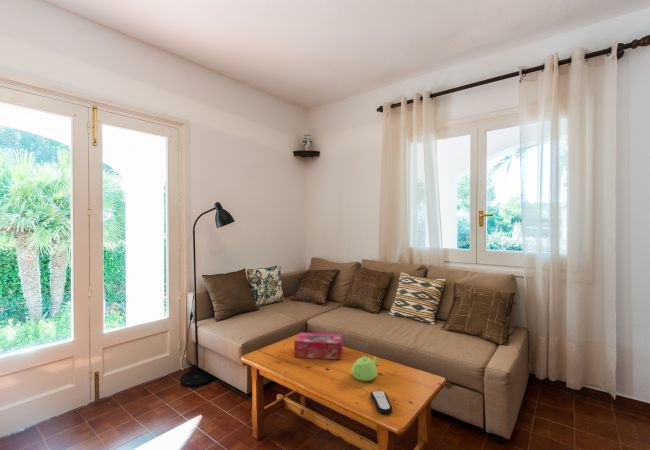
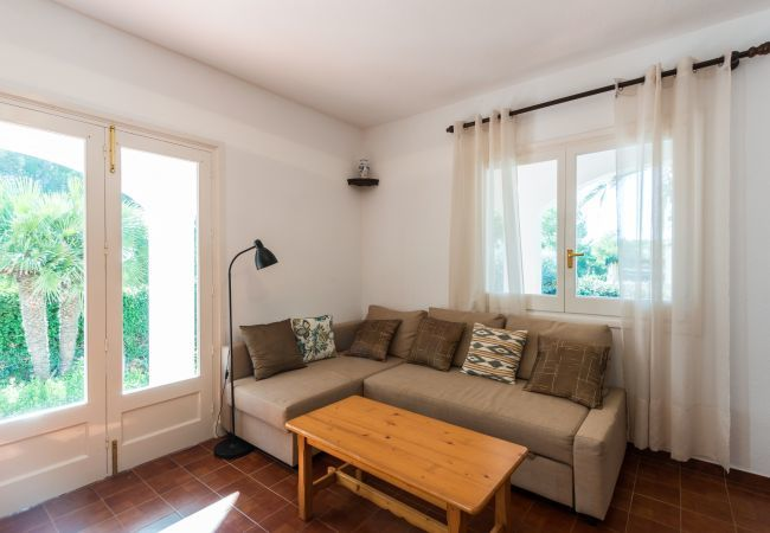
- remote control (381, 401)
- teapot (365, 366)
- tissue box (319, 345)
